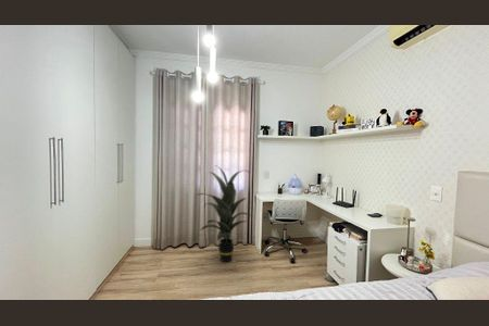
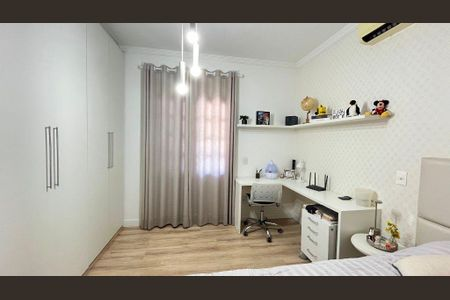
- indoor plant (223, 212)
